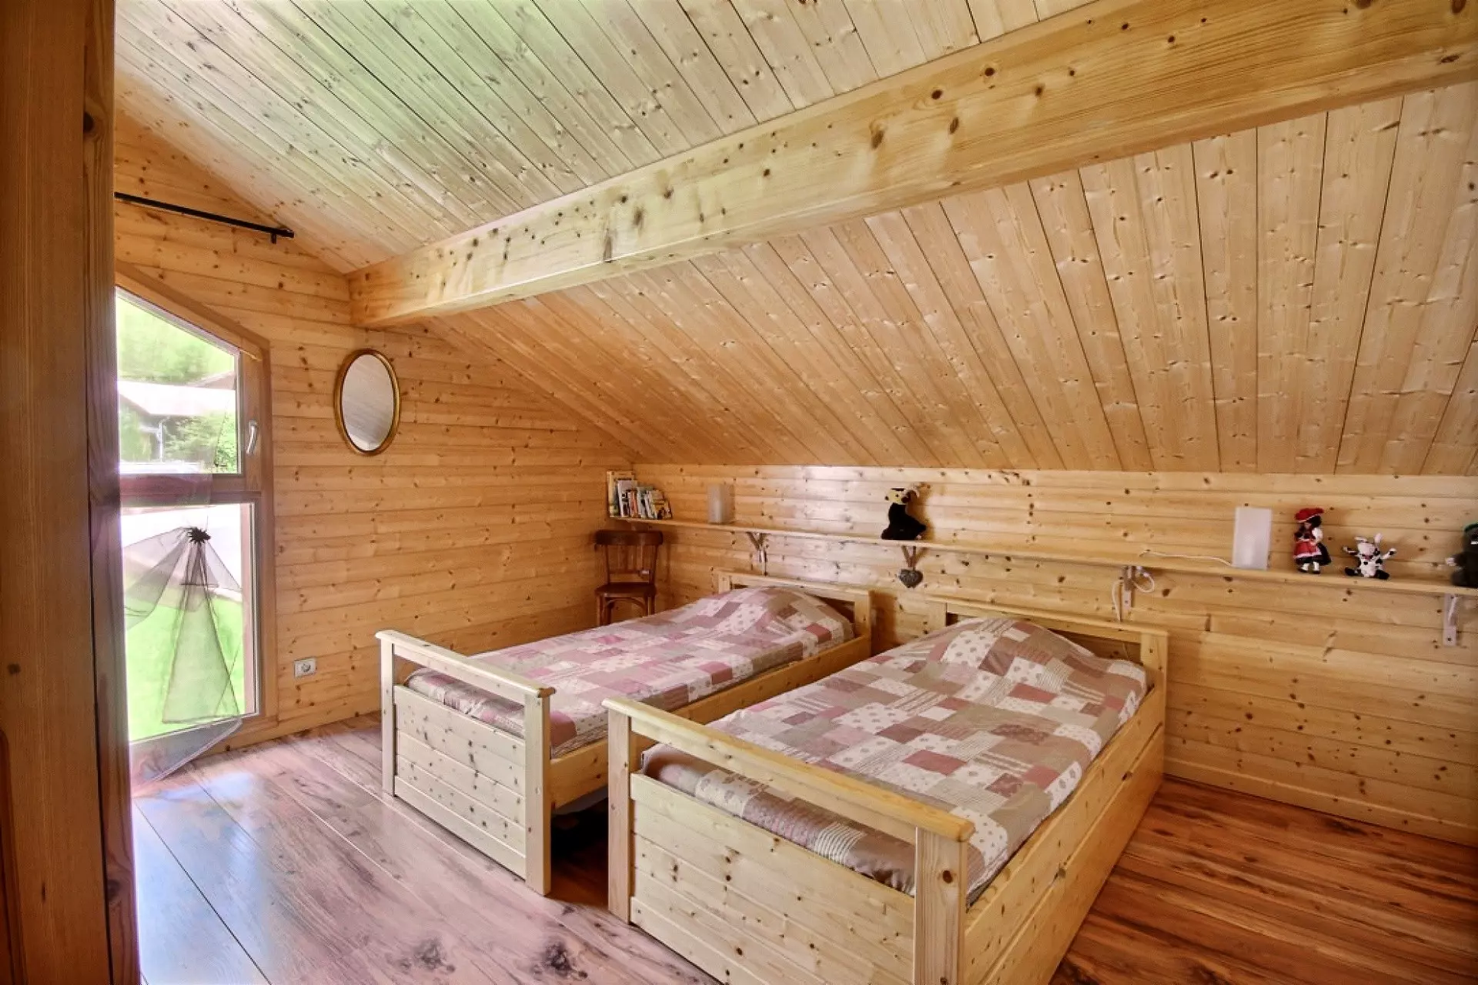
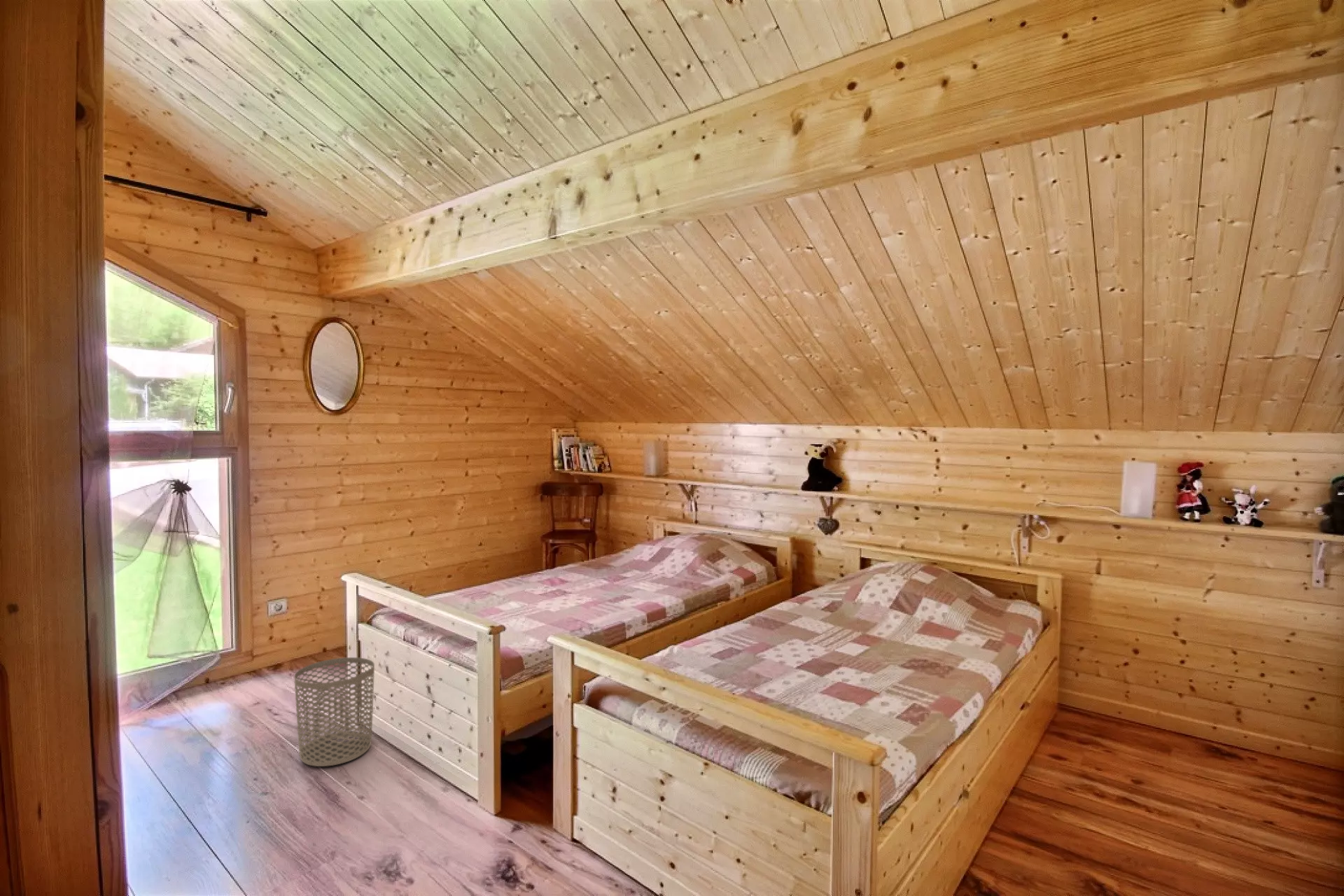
+ waste bin (335, 710)
